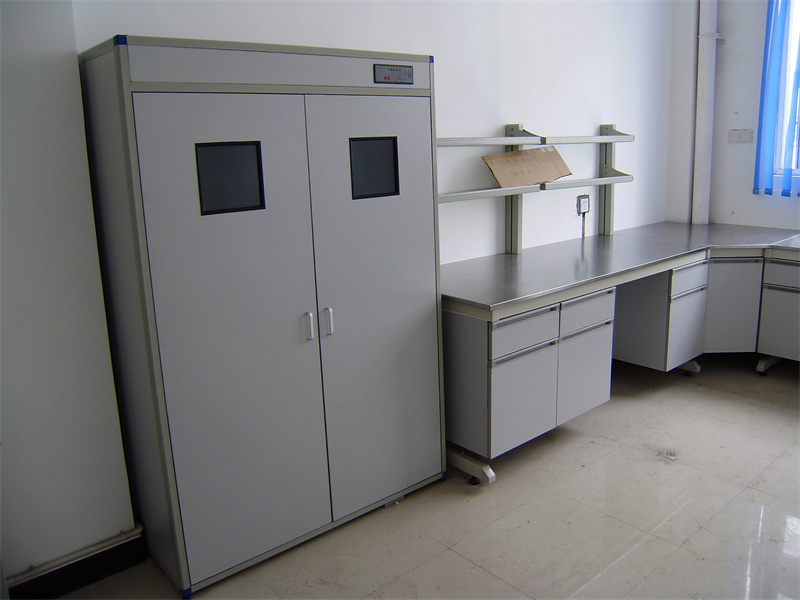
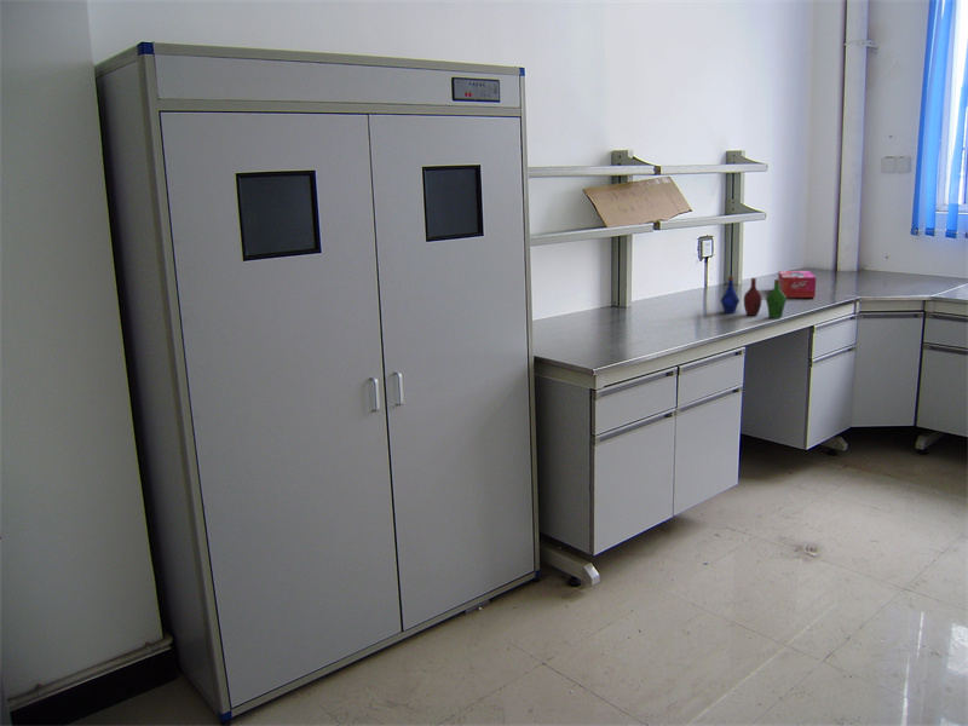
+ tissue box (795, 283)
+ bottle (753, 296)
